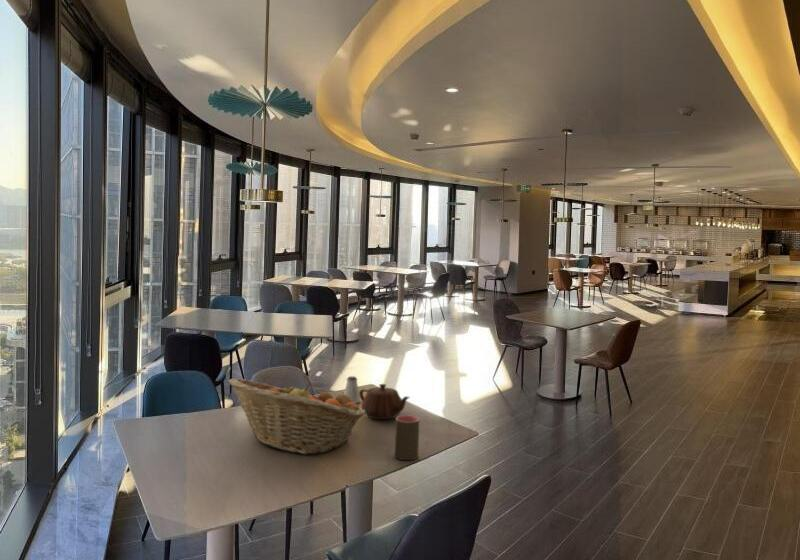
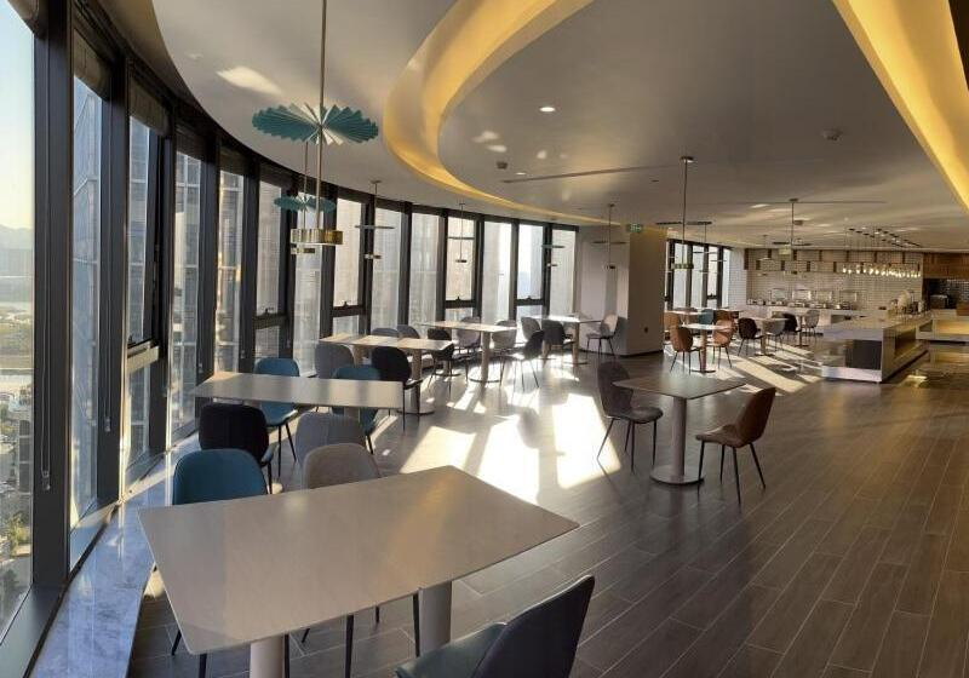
- cup (407, 437)
- saltshaker (351, 389)
- fruit basket (296, 408)
- teapot (383, 400)
